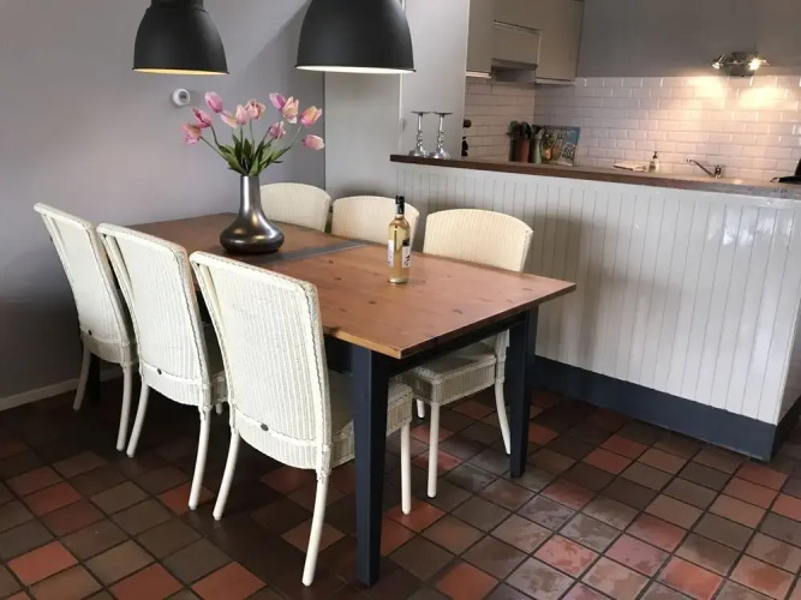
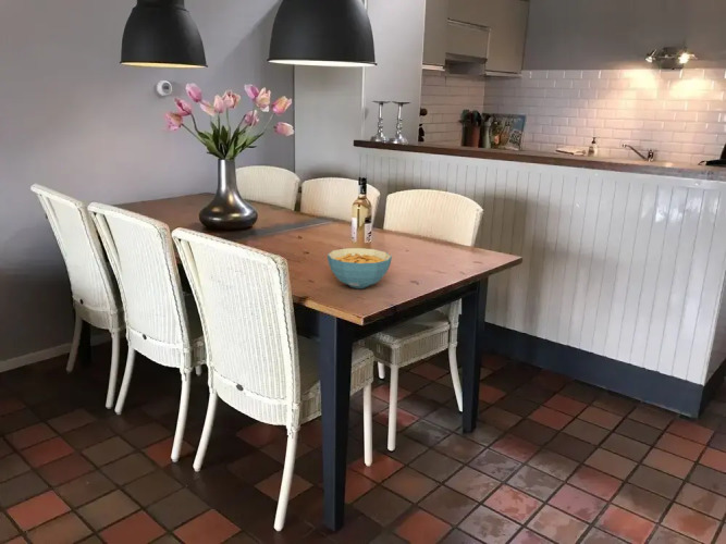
+ cereal bowl (358, 270)
